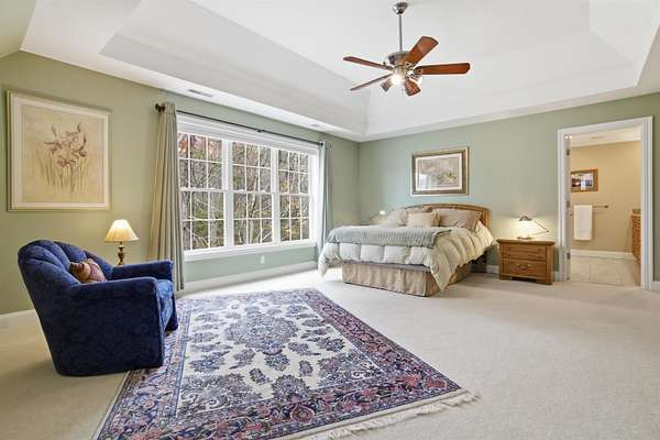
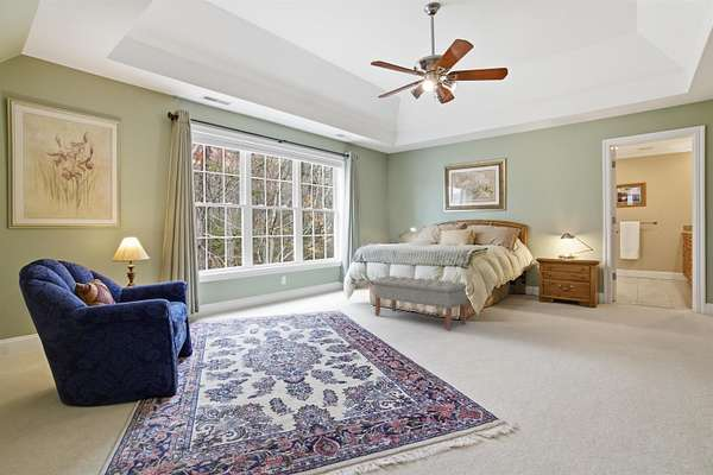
+ bench (418, 299)
